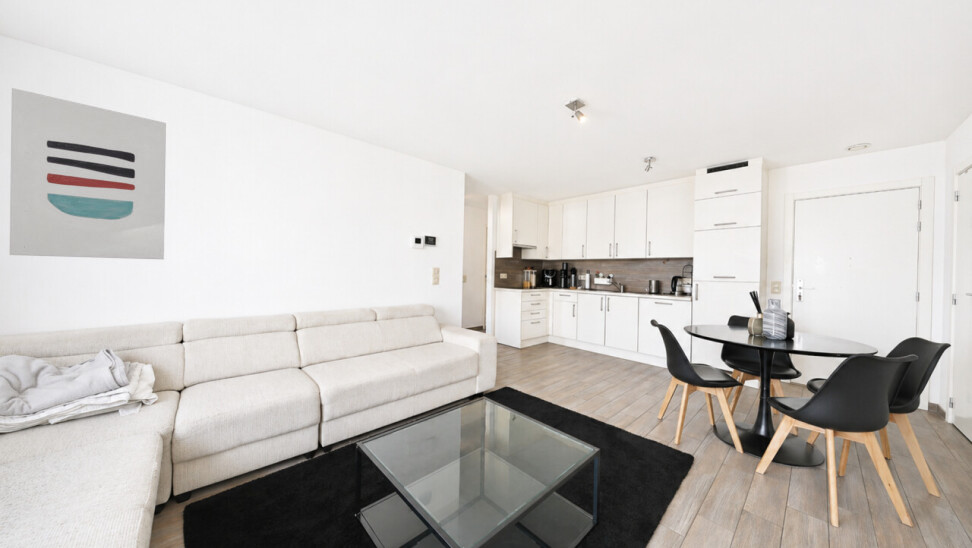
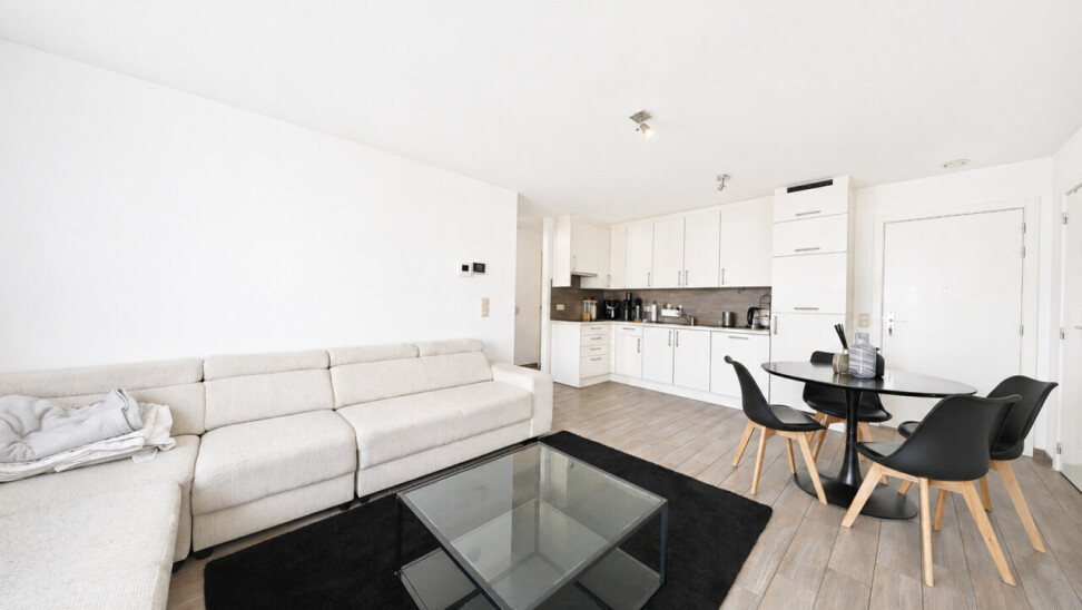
- wall art (95, 182)
